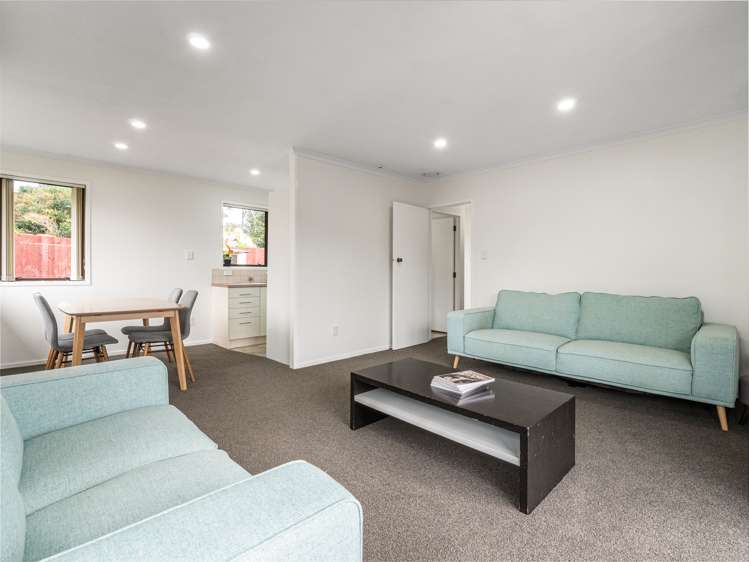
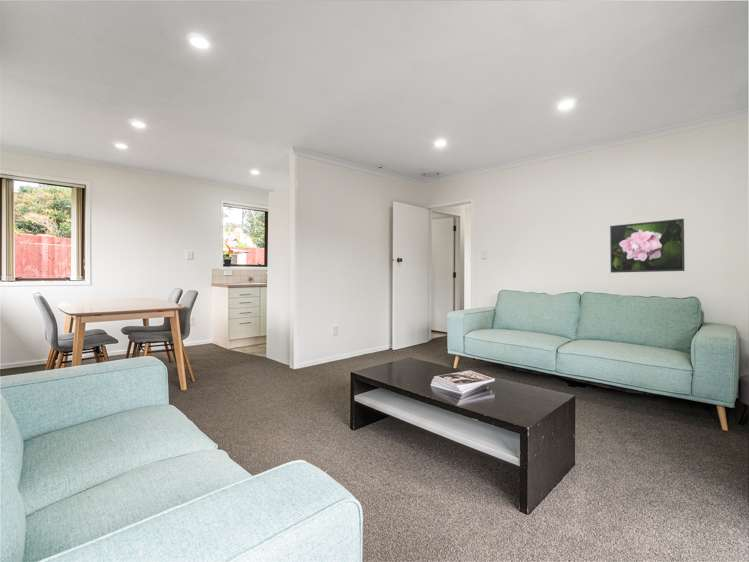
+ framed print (645, 247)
